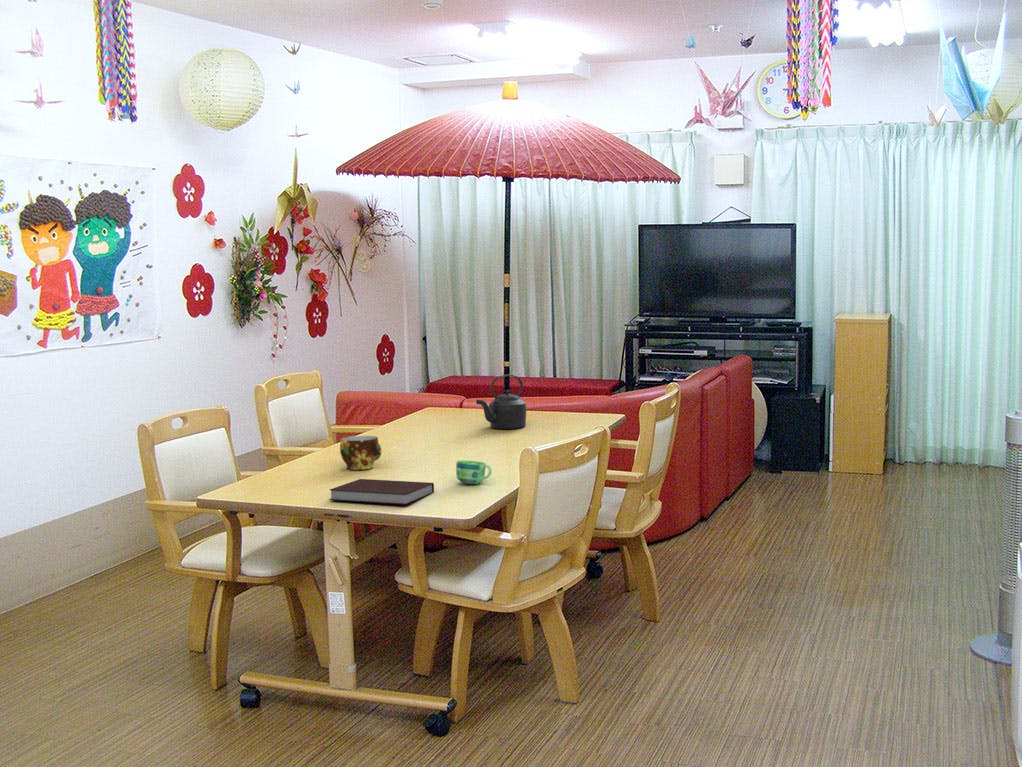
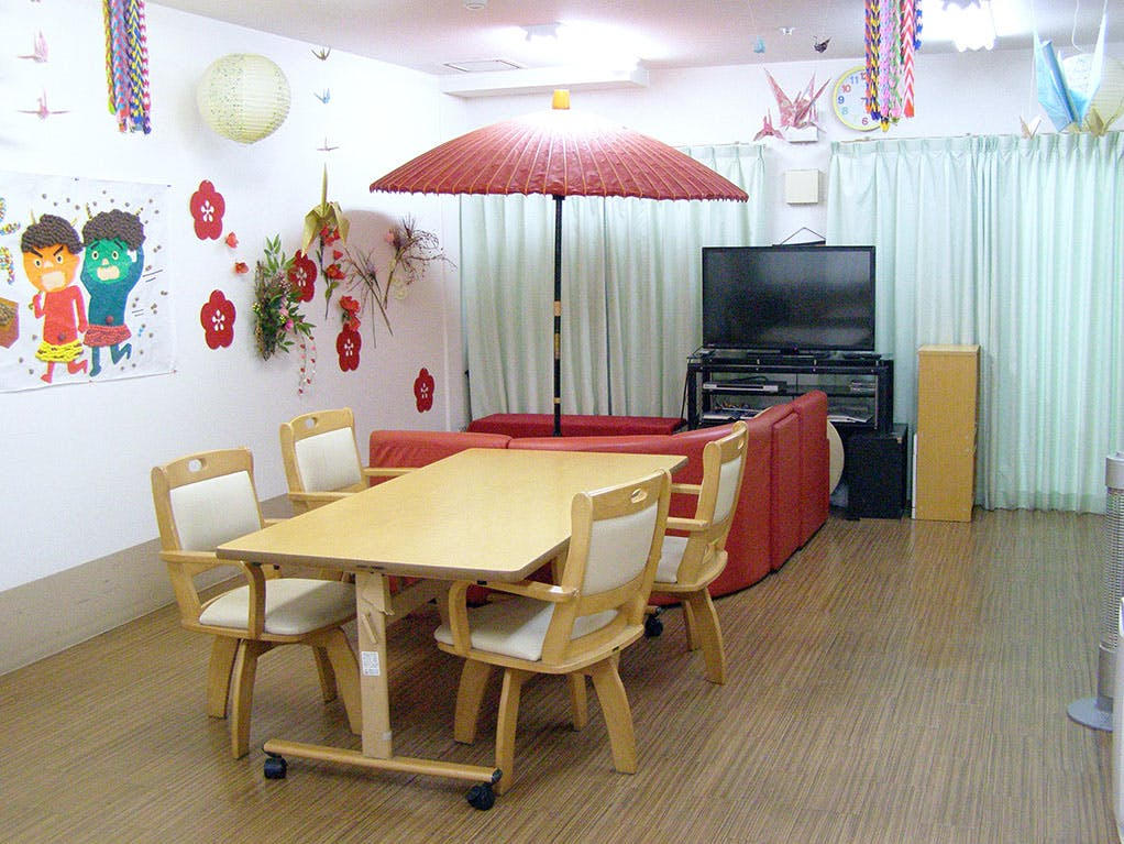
- notebook (382, 491)
- cup (475, 472)
- kettle (500, 401)
- cup (362, 453)
